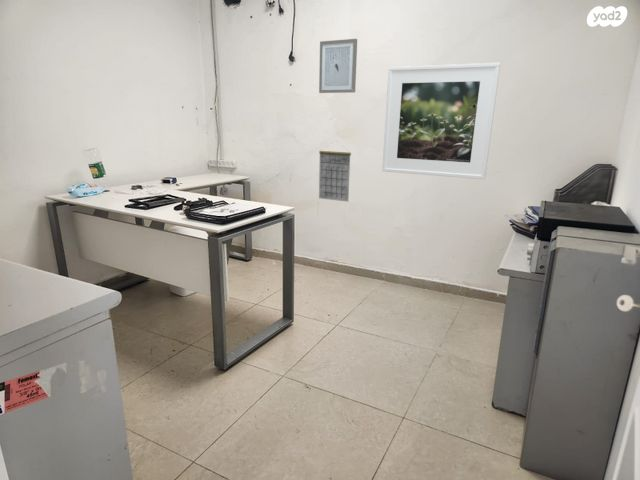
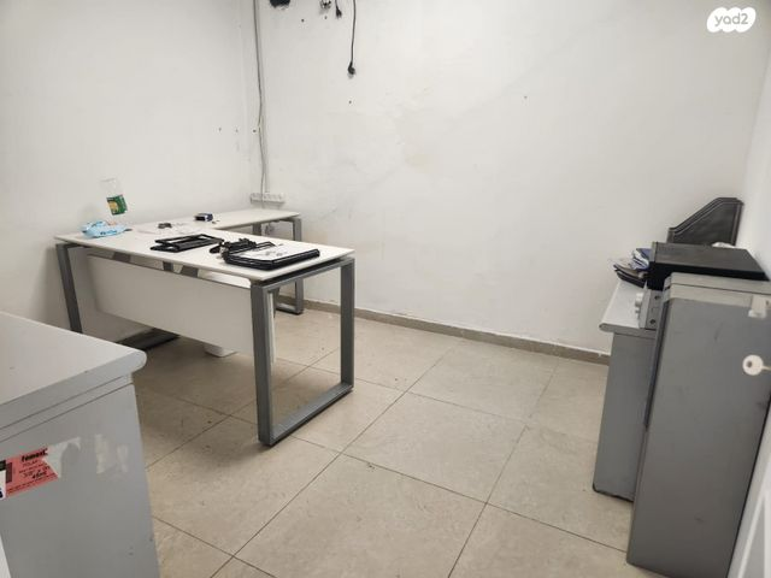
- wall art (337, 66)
- calendar (334, 170)
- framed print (435, 122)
